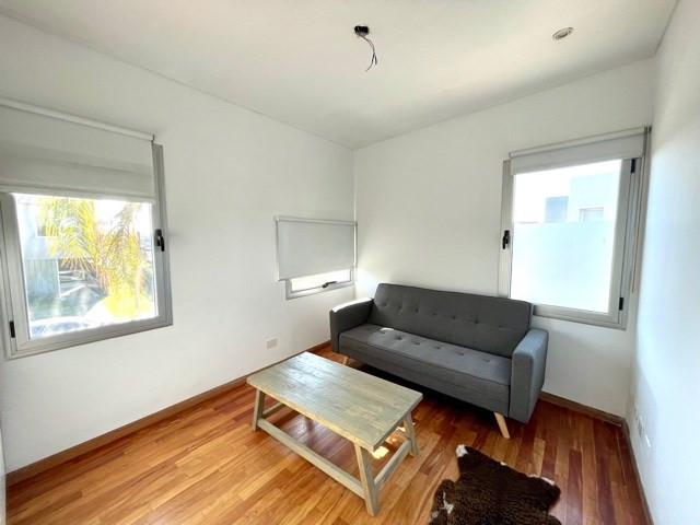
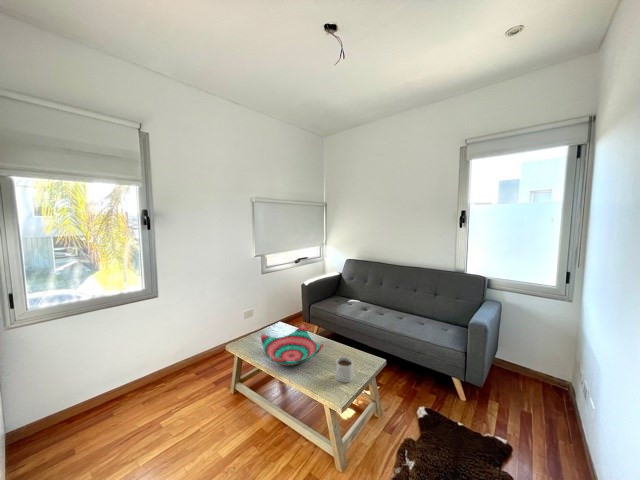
+ mug (342, 371)
+ decorative bowl (291, 348)
